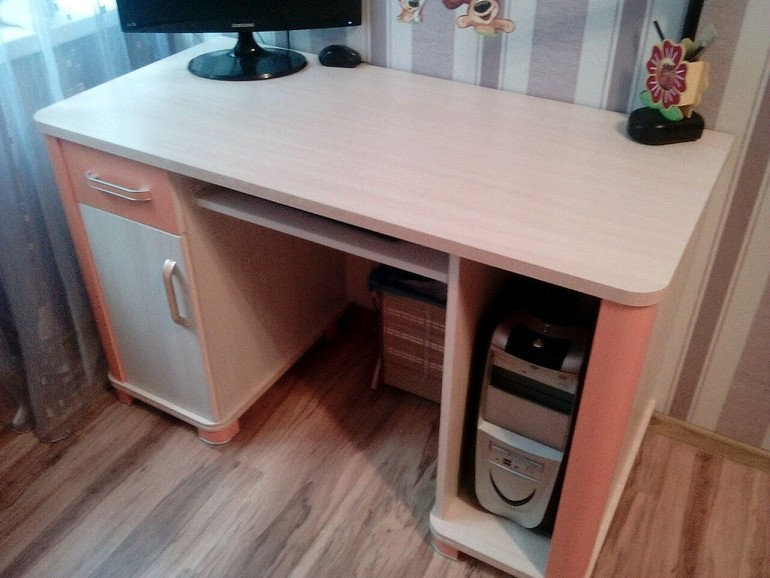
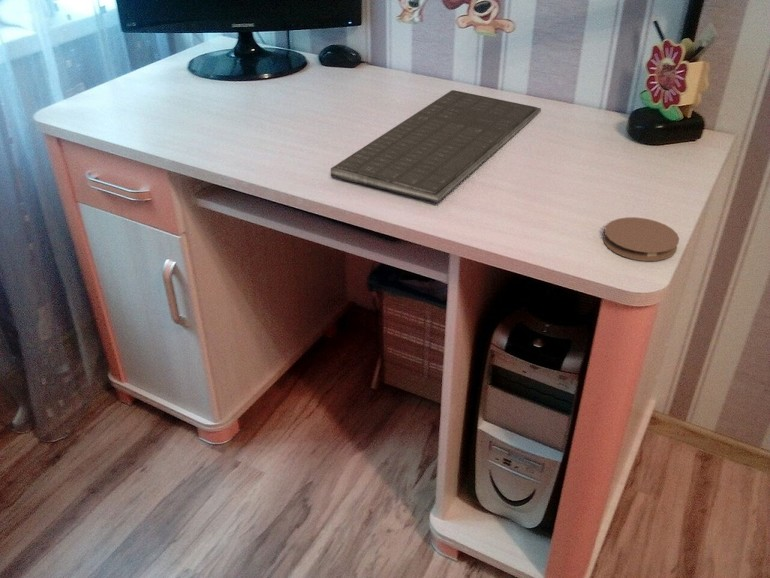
+ coaster (640, 238)
+ computer keyboard (445, 137)
